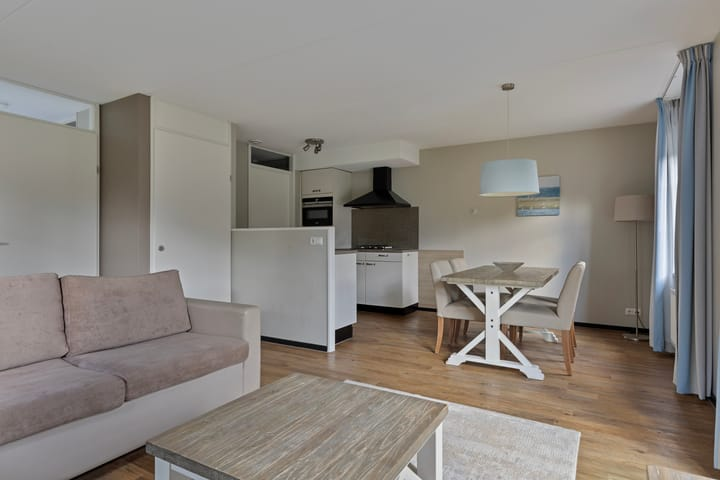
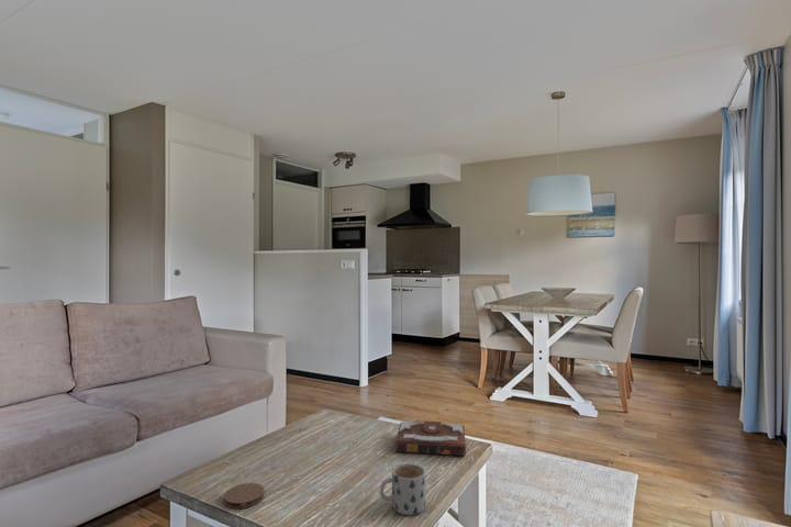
+ book (431, 437)
+ coaster (244, 495)
+ mug (402, 489)
